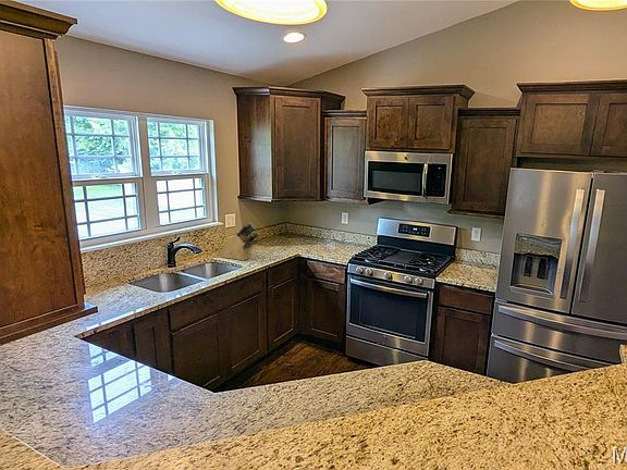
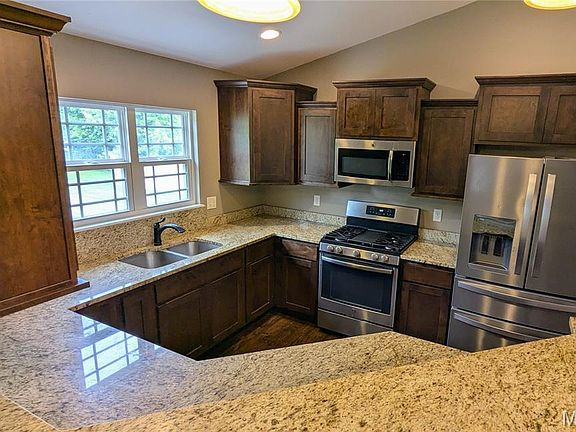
- knife block (238, 239)
